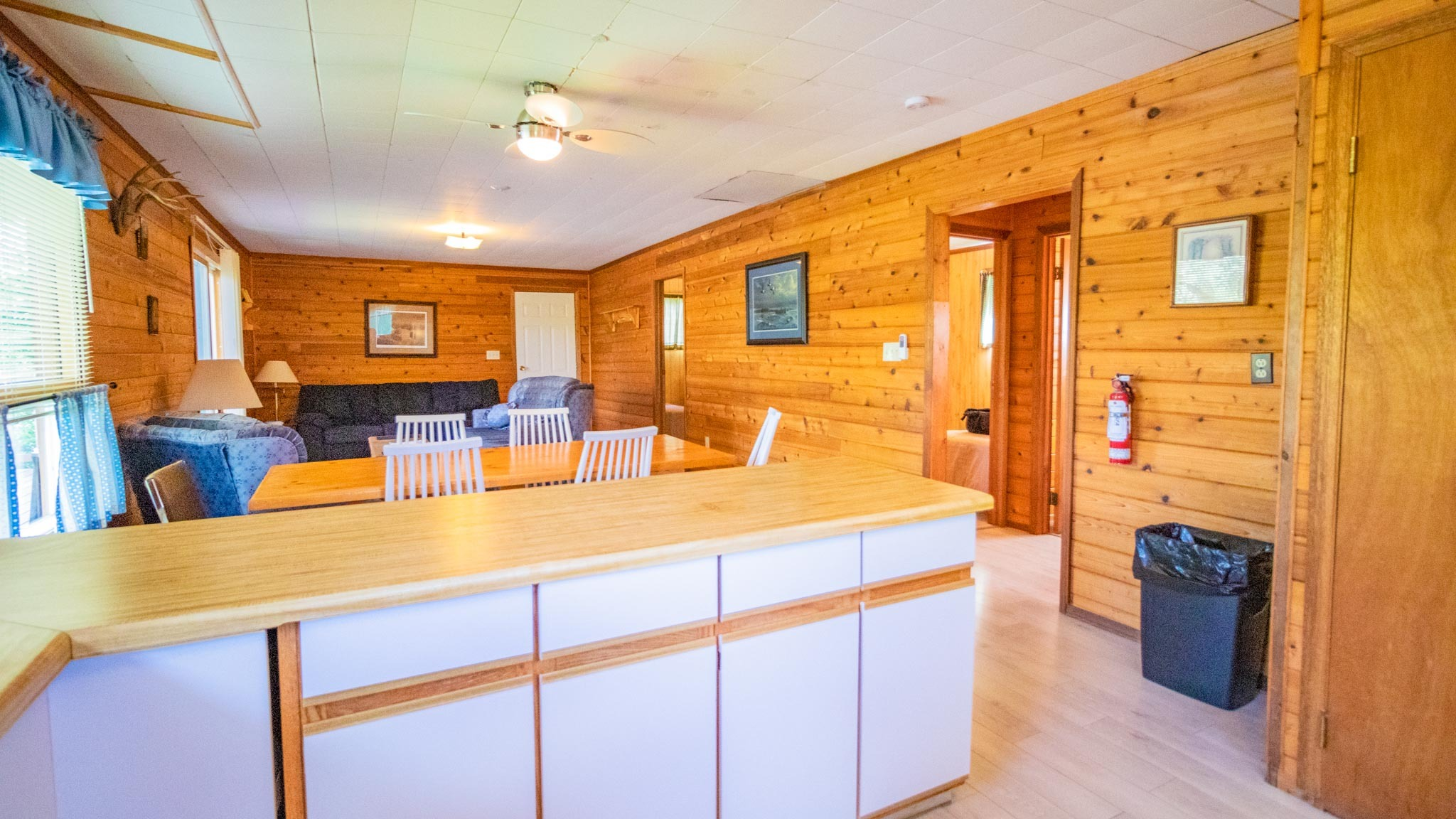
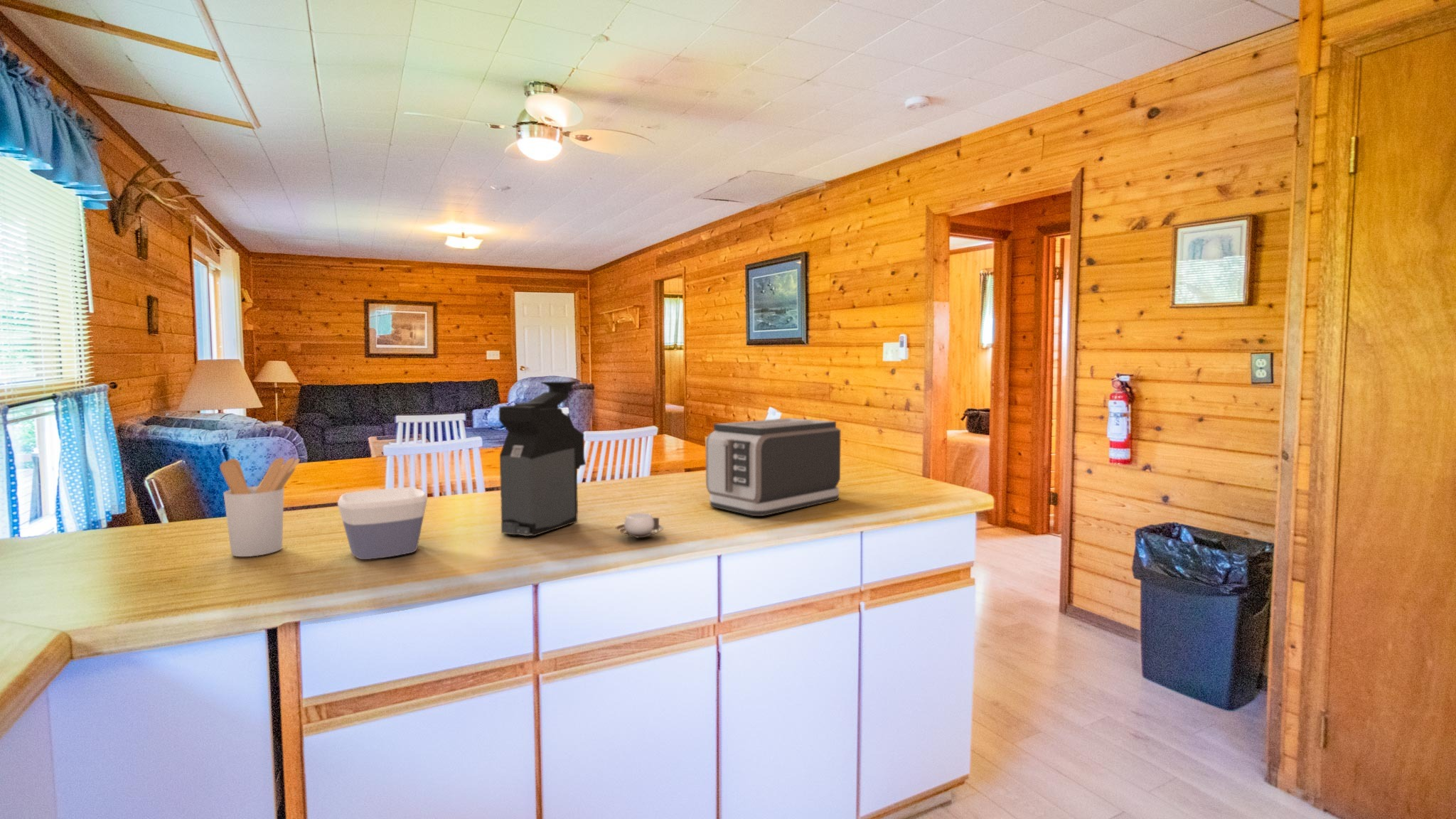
+ toaster (772, 463)
+ cup (639, 525)
+ utensil holder (265, 503)
+ bowl (384, 523)
+ coffee maker (542, 454)
